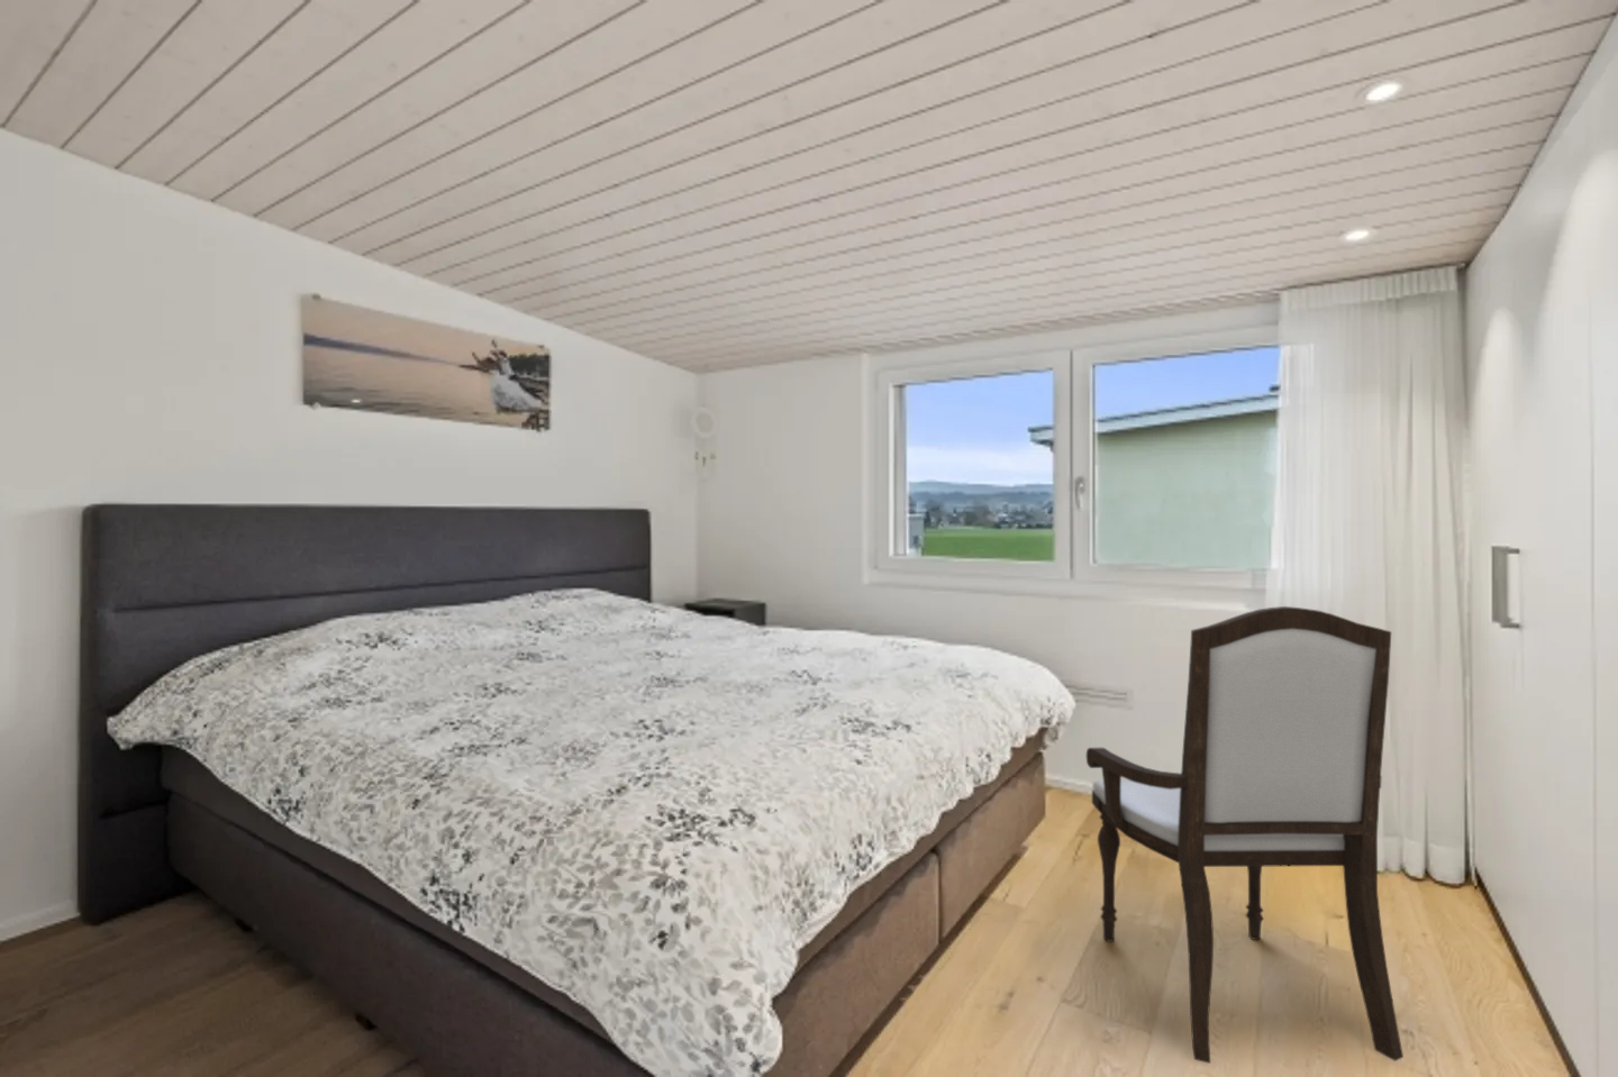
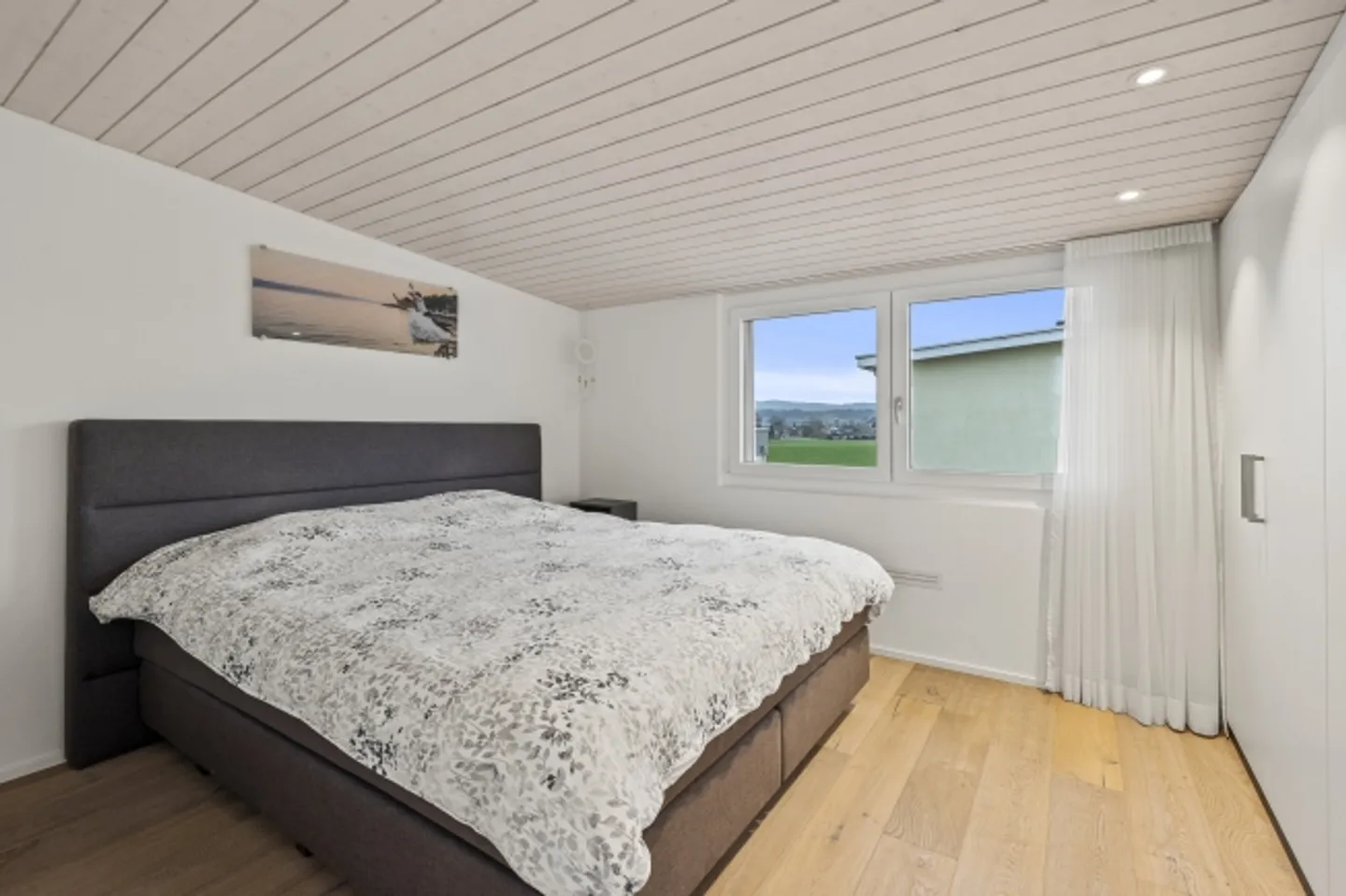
- armchair (1227, 792)
